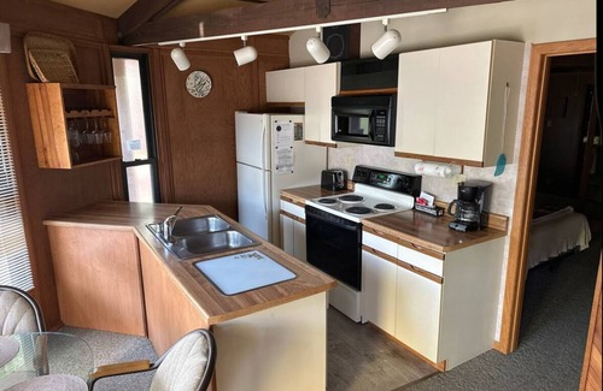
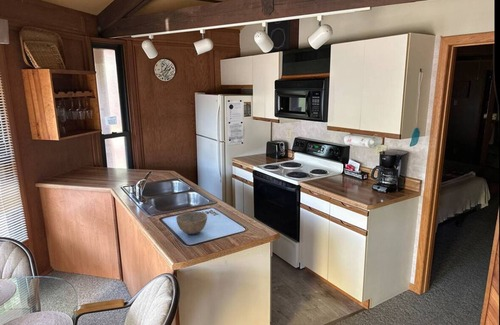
+ bowl (192, 224)
